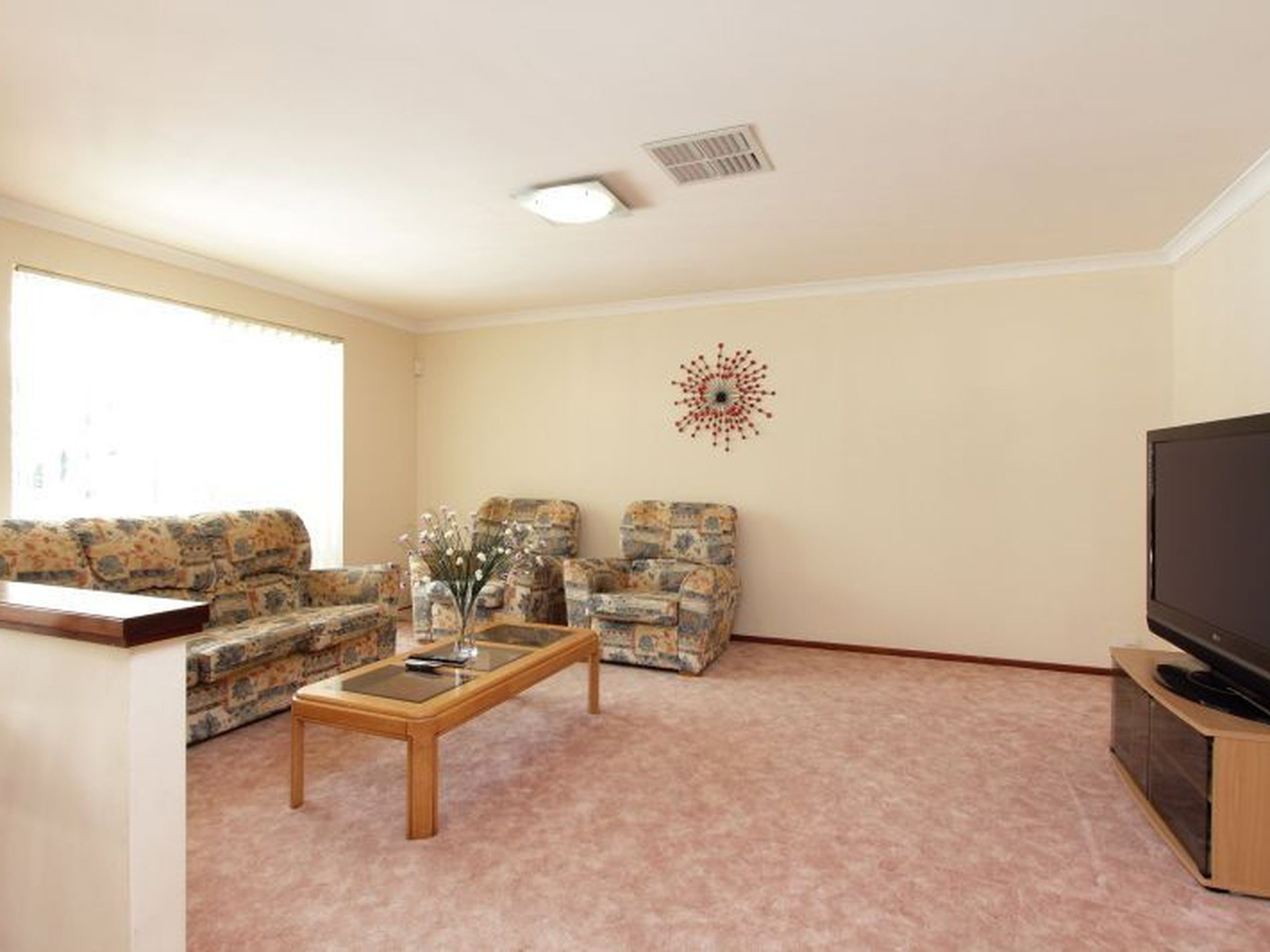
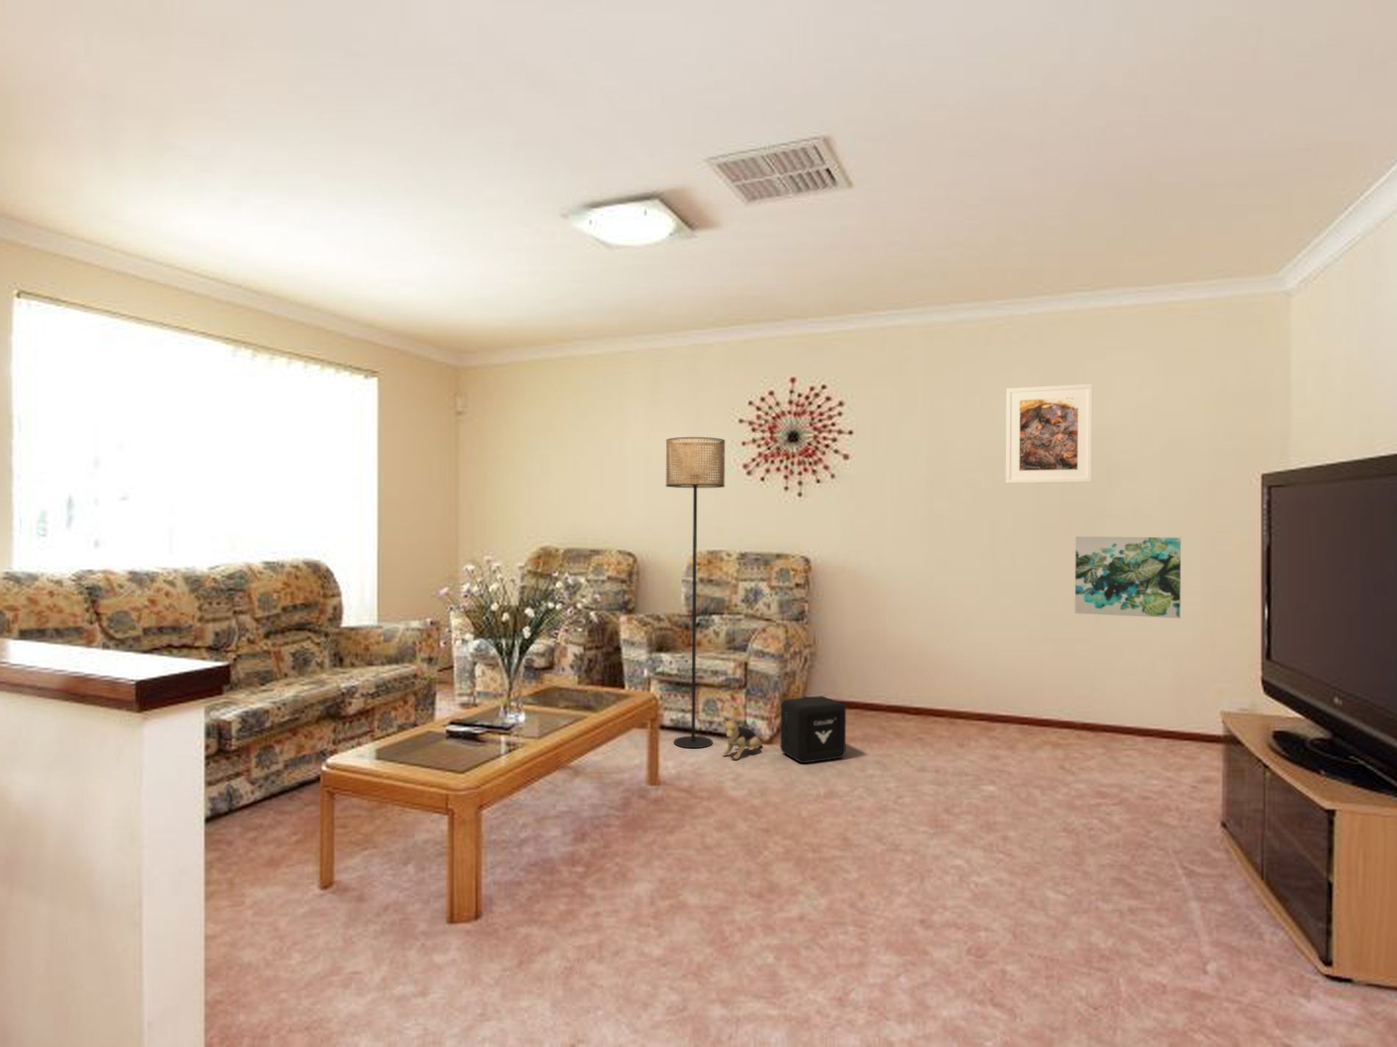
+ floor lamp (694, 591)
+ wall art (1126, 576)
+ air purifier (813, 729)
+ plush toy (743, 731)
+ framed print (1047, 434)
